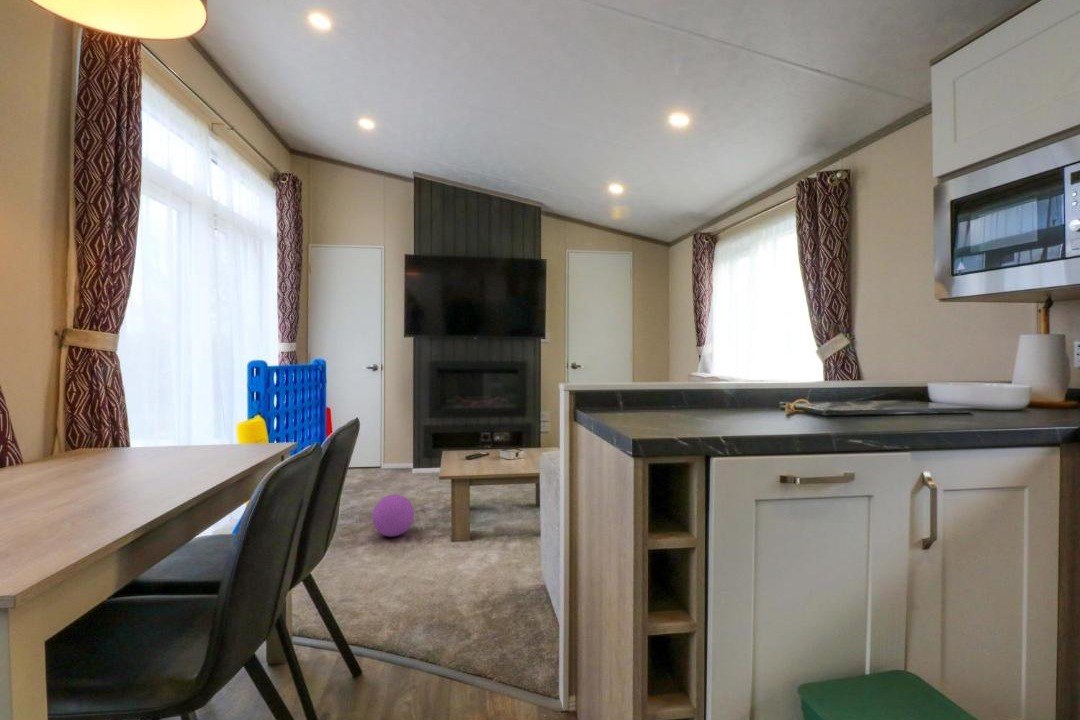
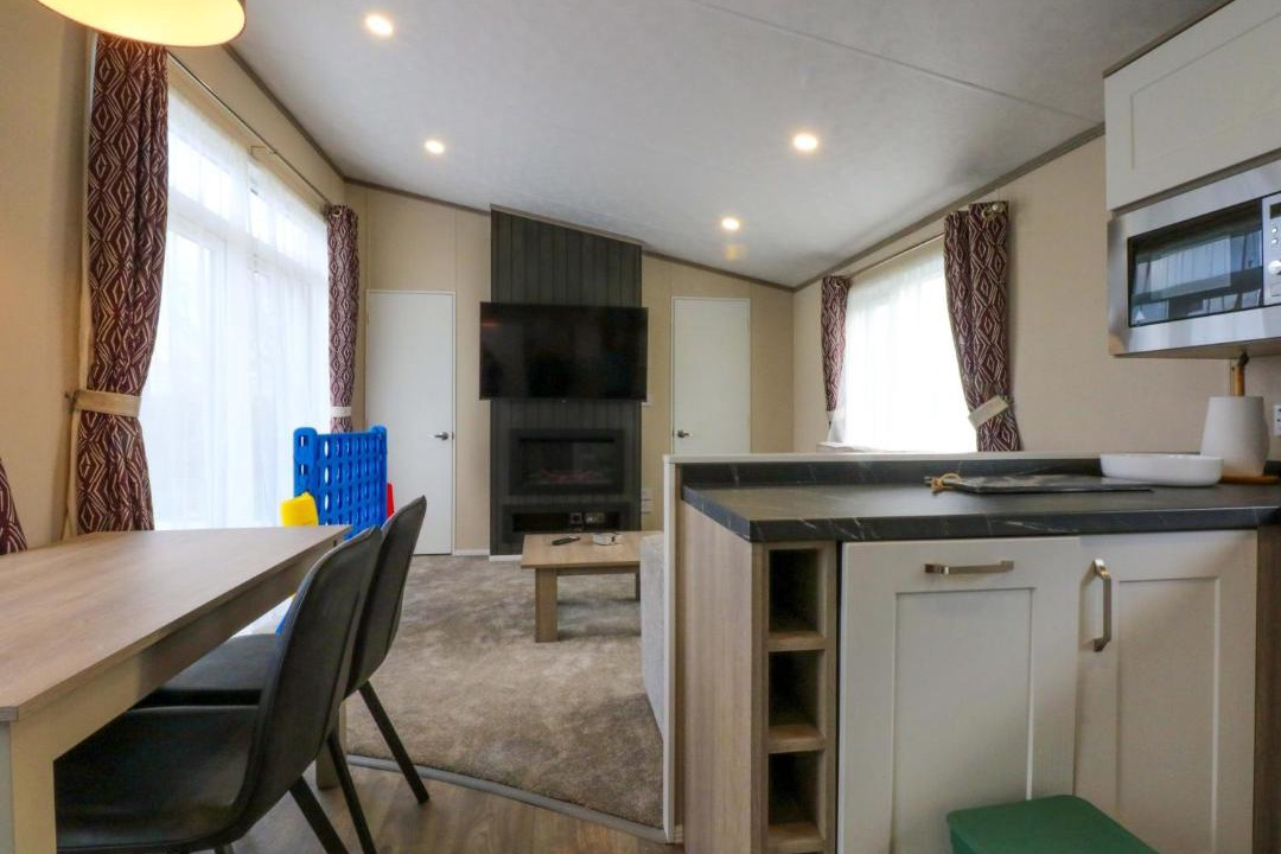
- ball (393, 515)
